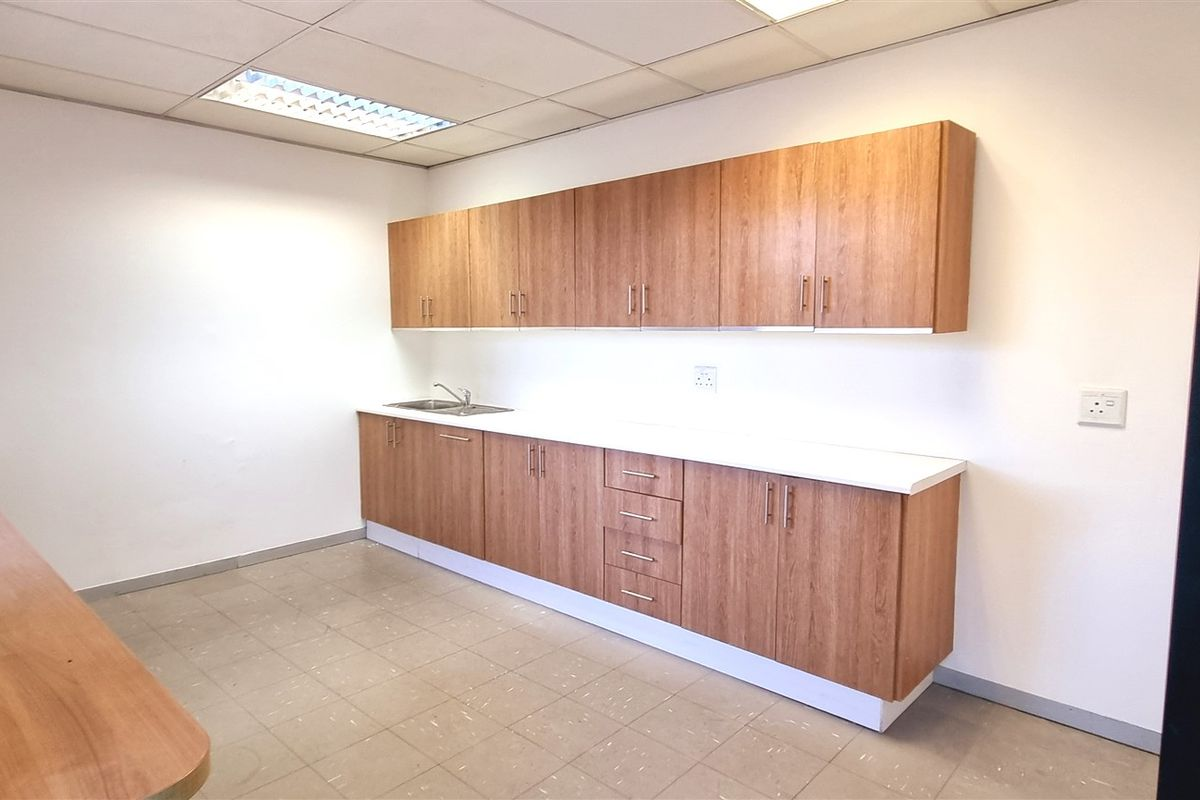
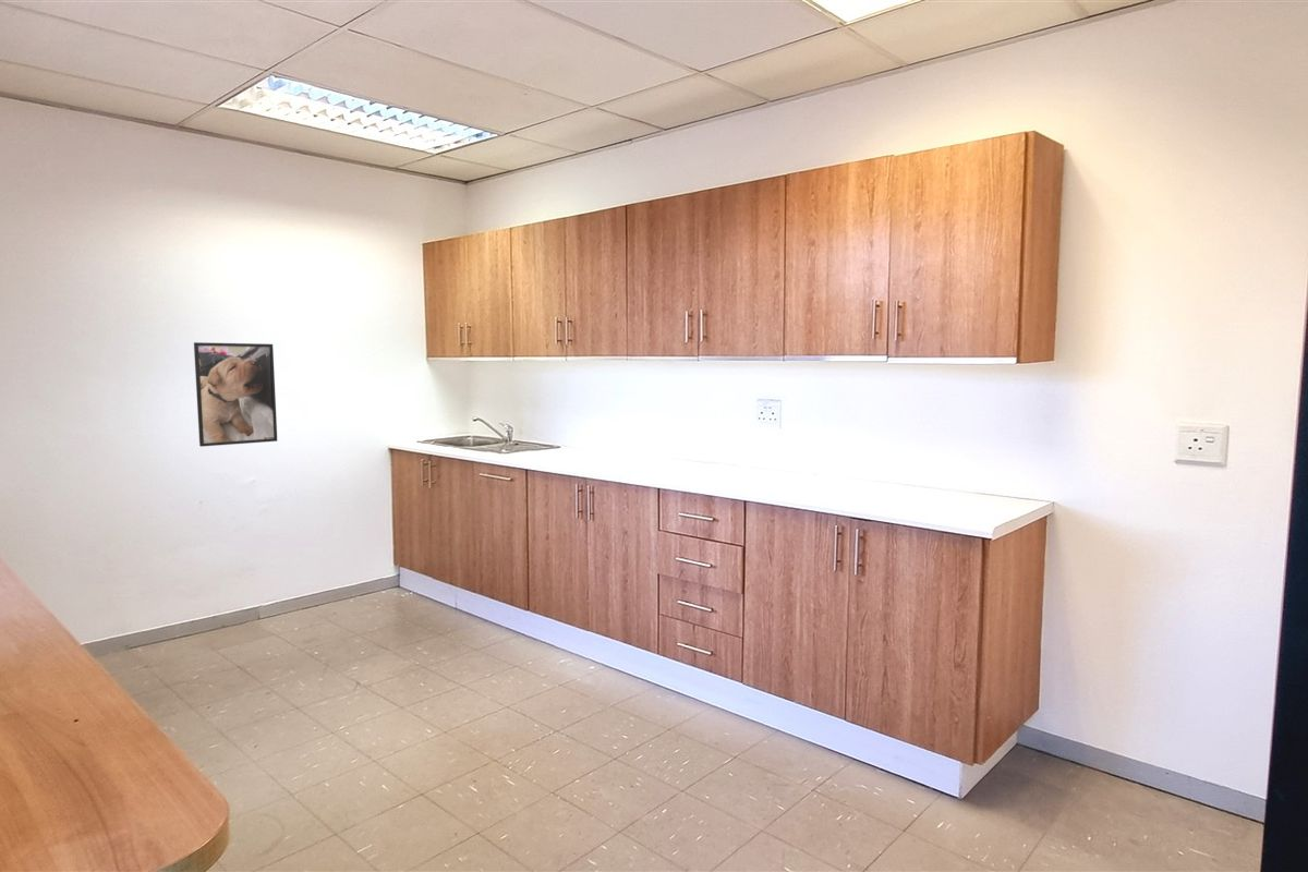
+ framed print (237, 393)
